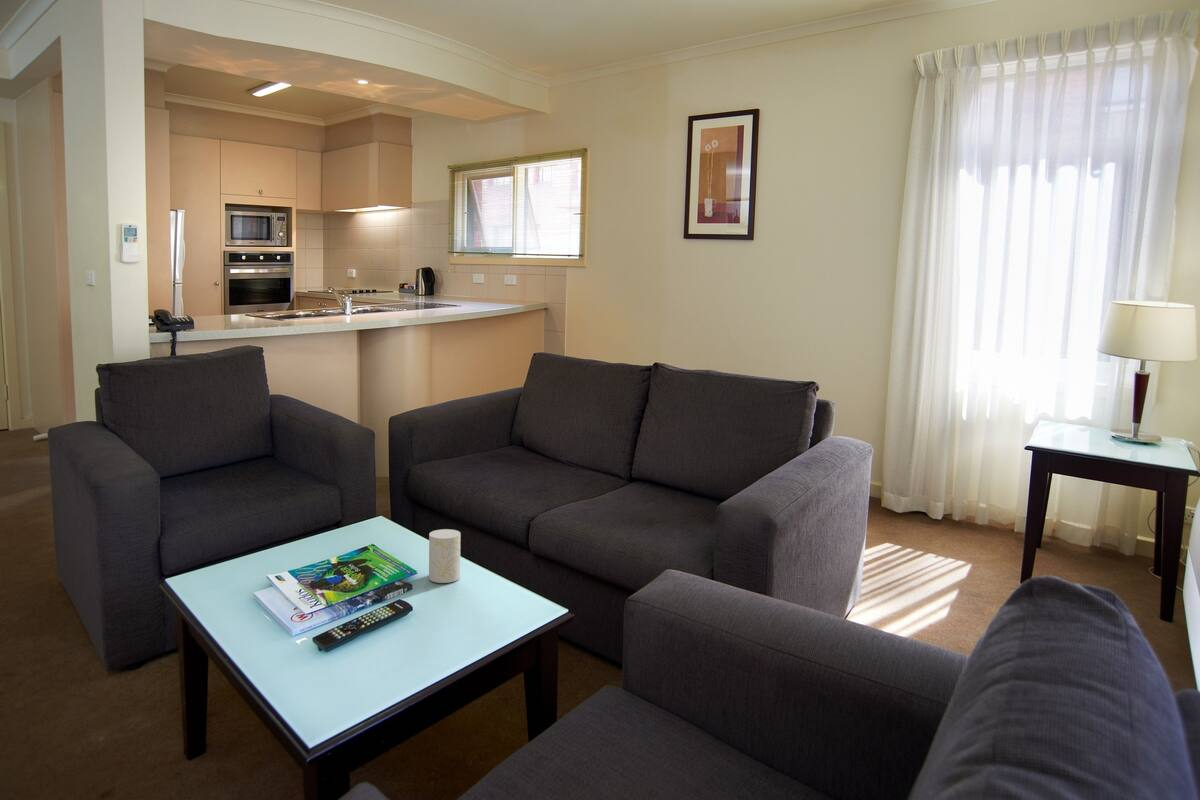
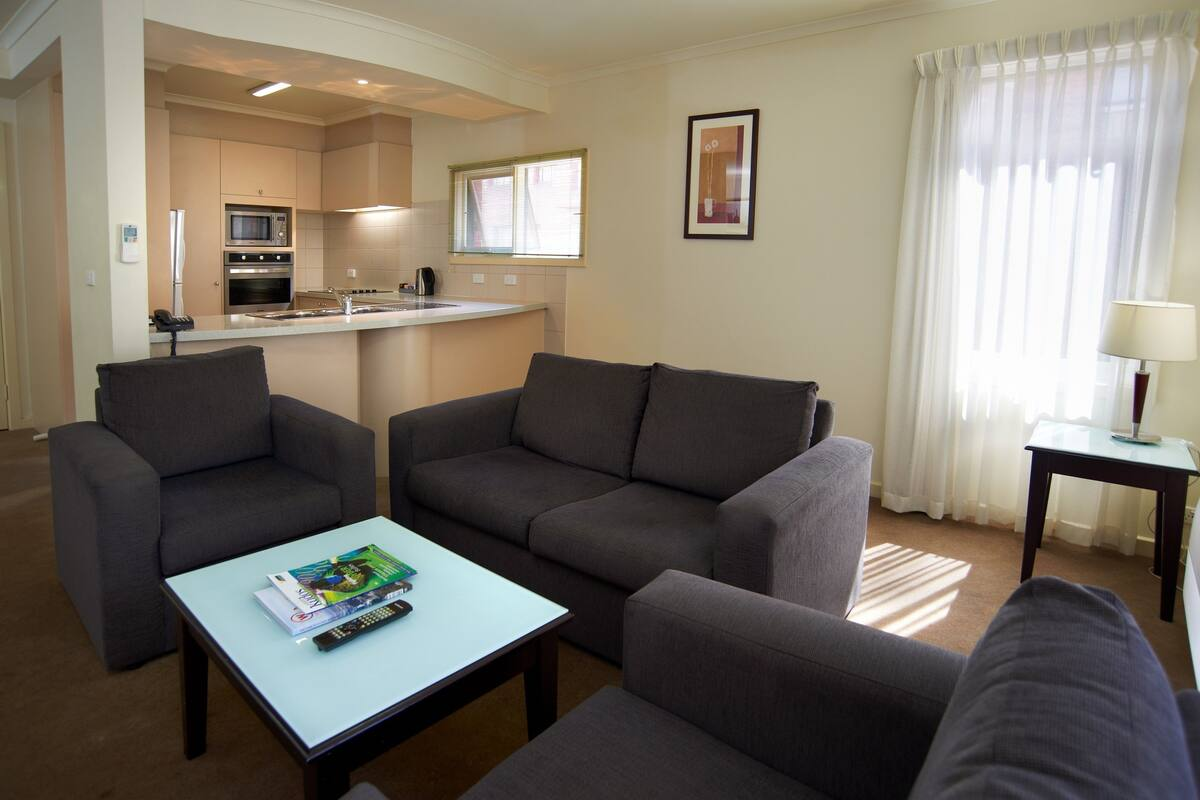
- cup (444, 555)
